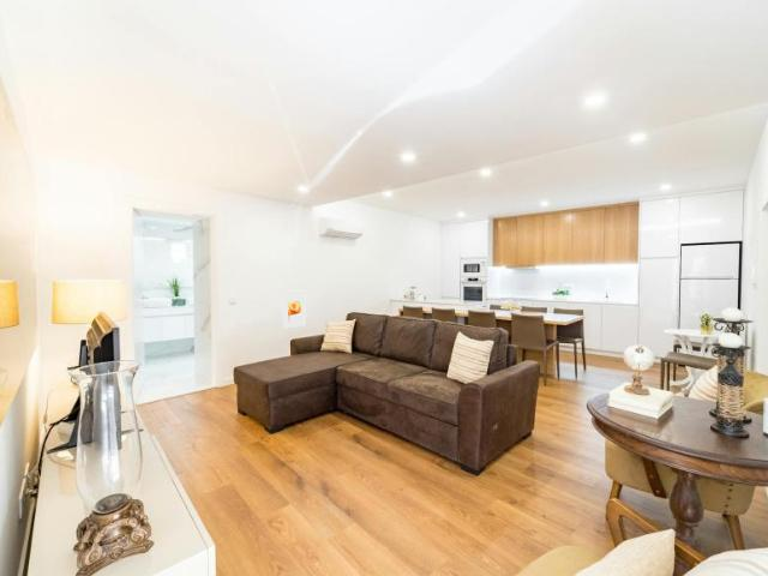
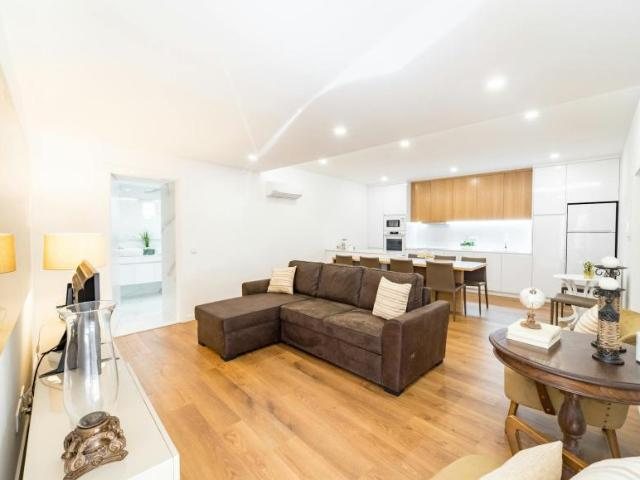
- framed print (294, 308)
